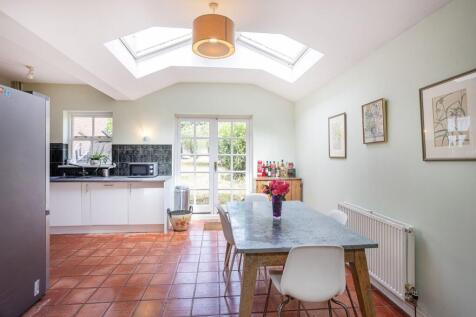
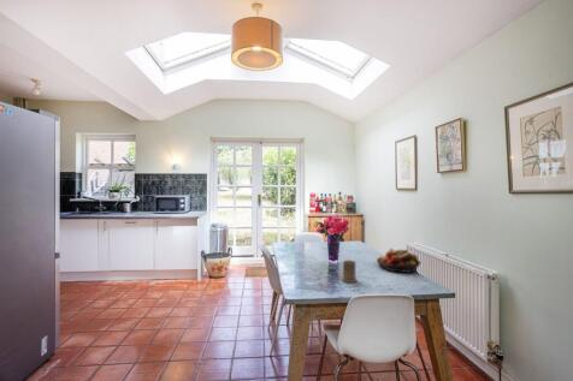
+ fruit bowl (397, 258)
+ mug (347, 270)
